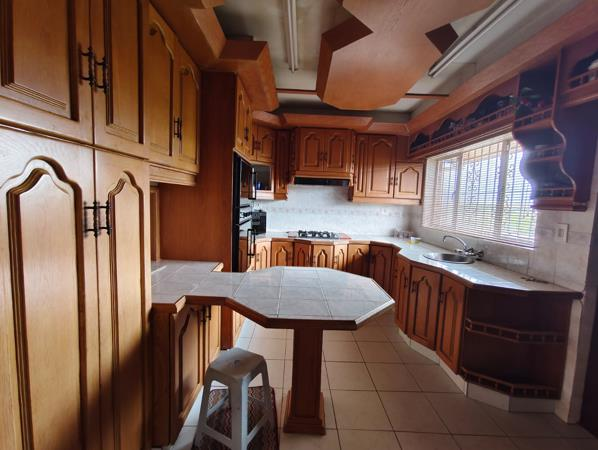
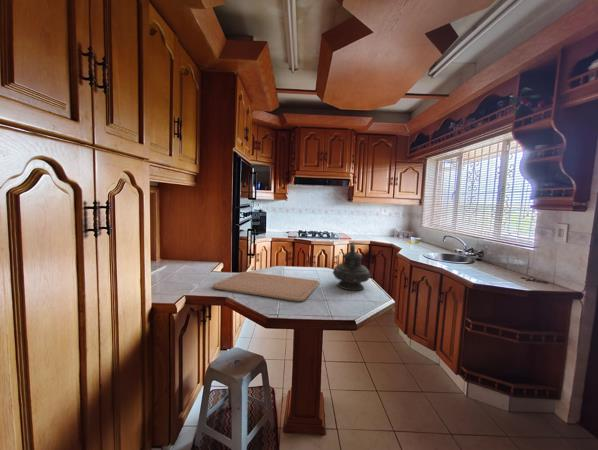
+ teapot (352, 263)
+ chopping board (268, 284)
